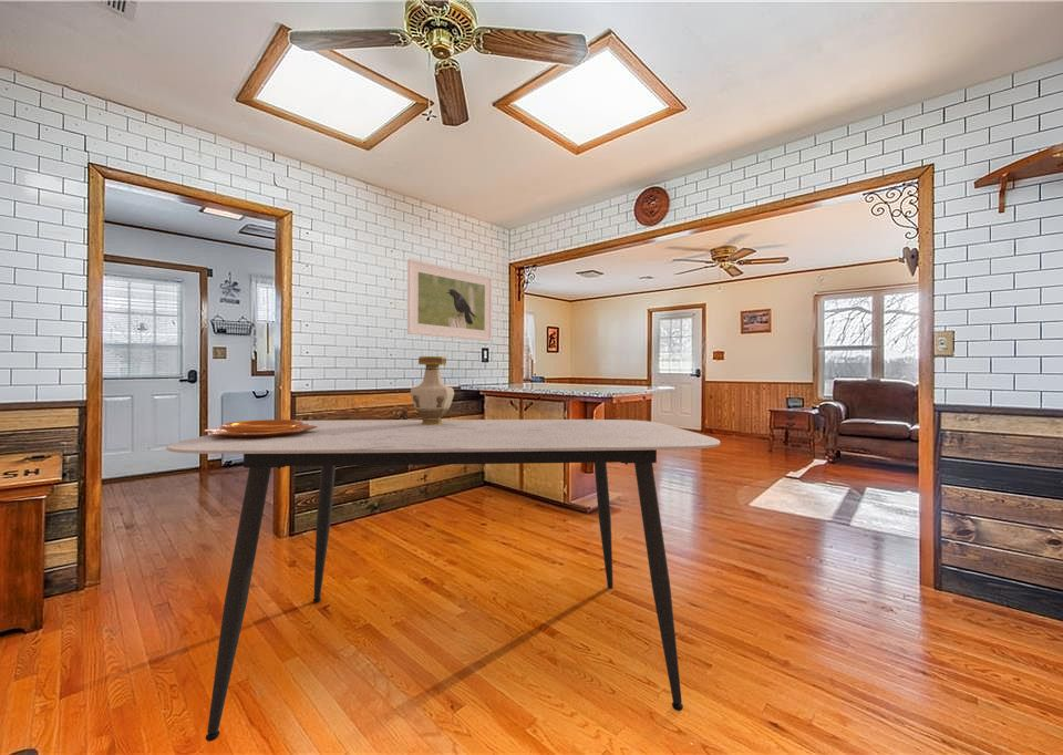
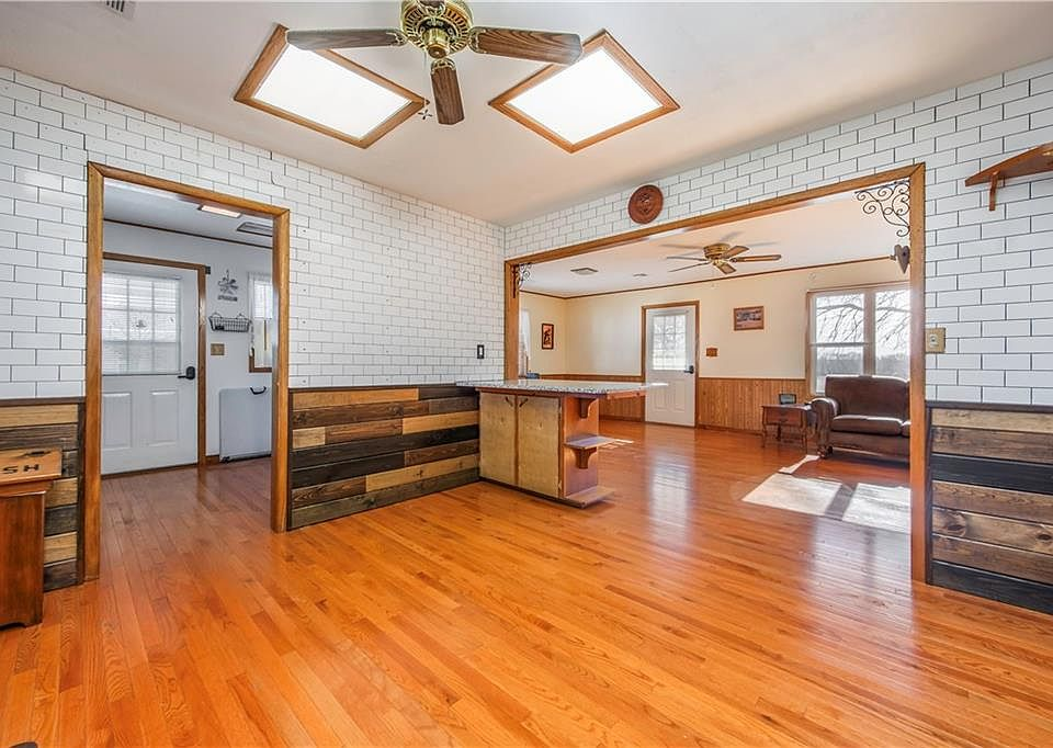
- dining table (464, 463)
- decorative bowl (264, 427)
- vase (432, 390)
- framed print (453, 302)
